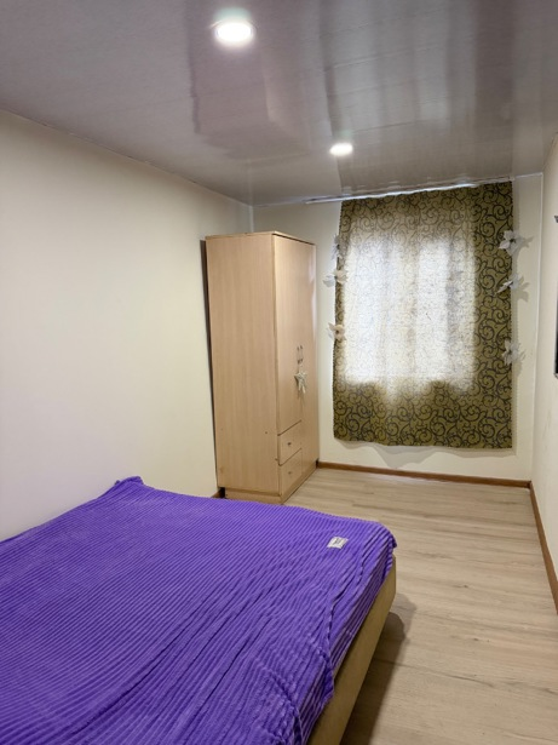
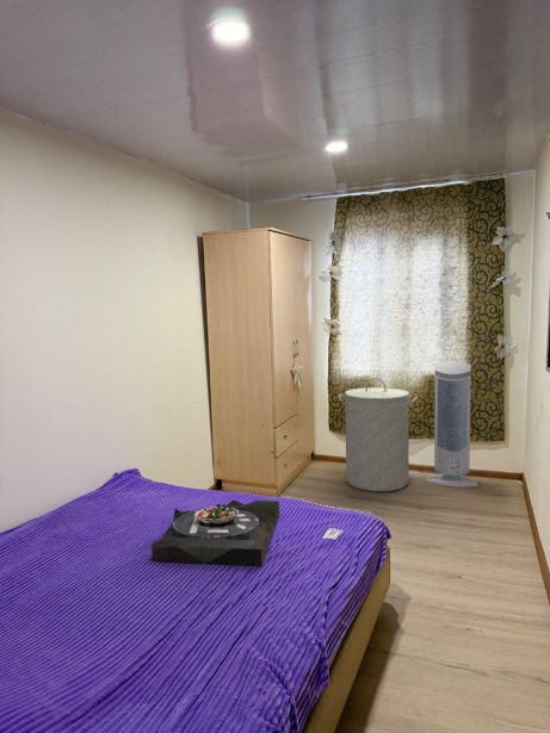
+ air purifier (452, 422)
+ laundry hamper (376, 429)
+ serving tray (220, 518)
